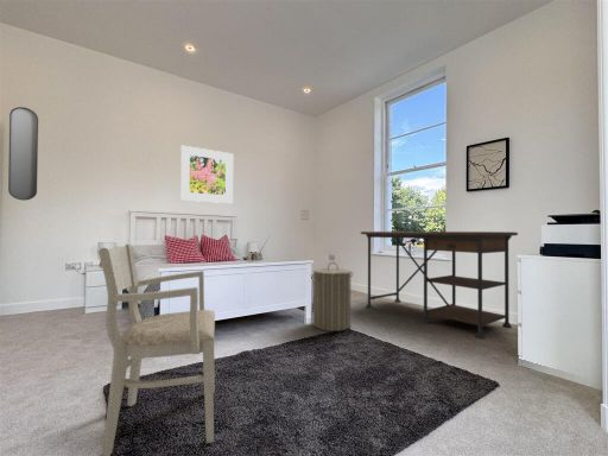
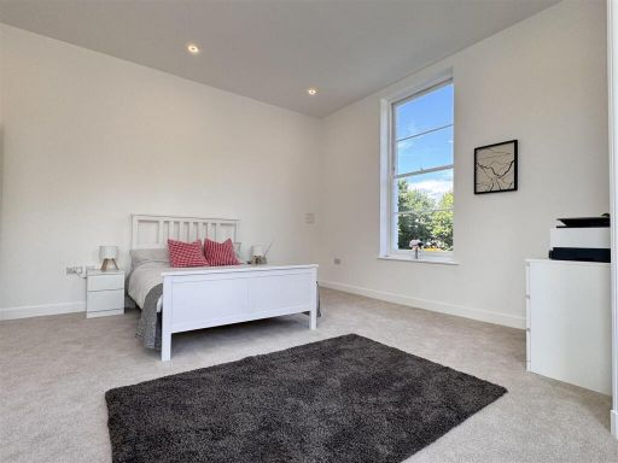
- armchair (160, 332)
- home mirror (23, 153)
- desk (426, 273)
- laundry hamper (331, 293)
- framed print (208, 176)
